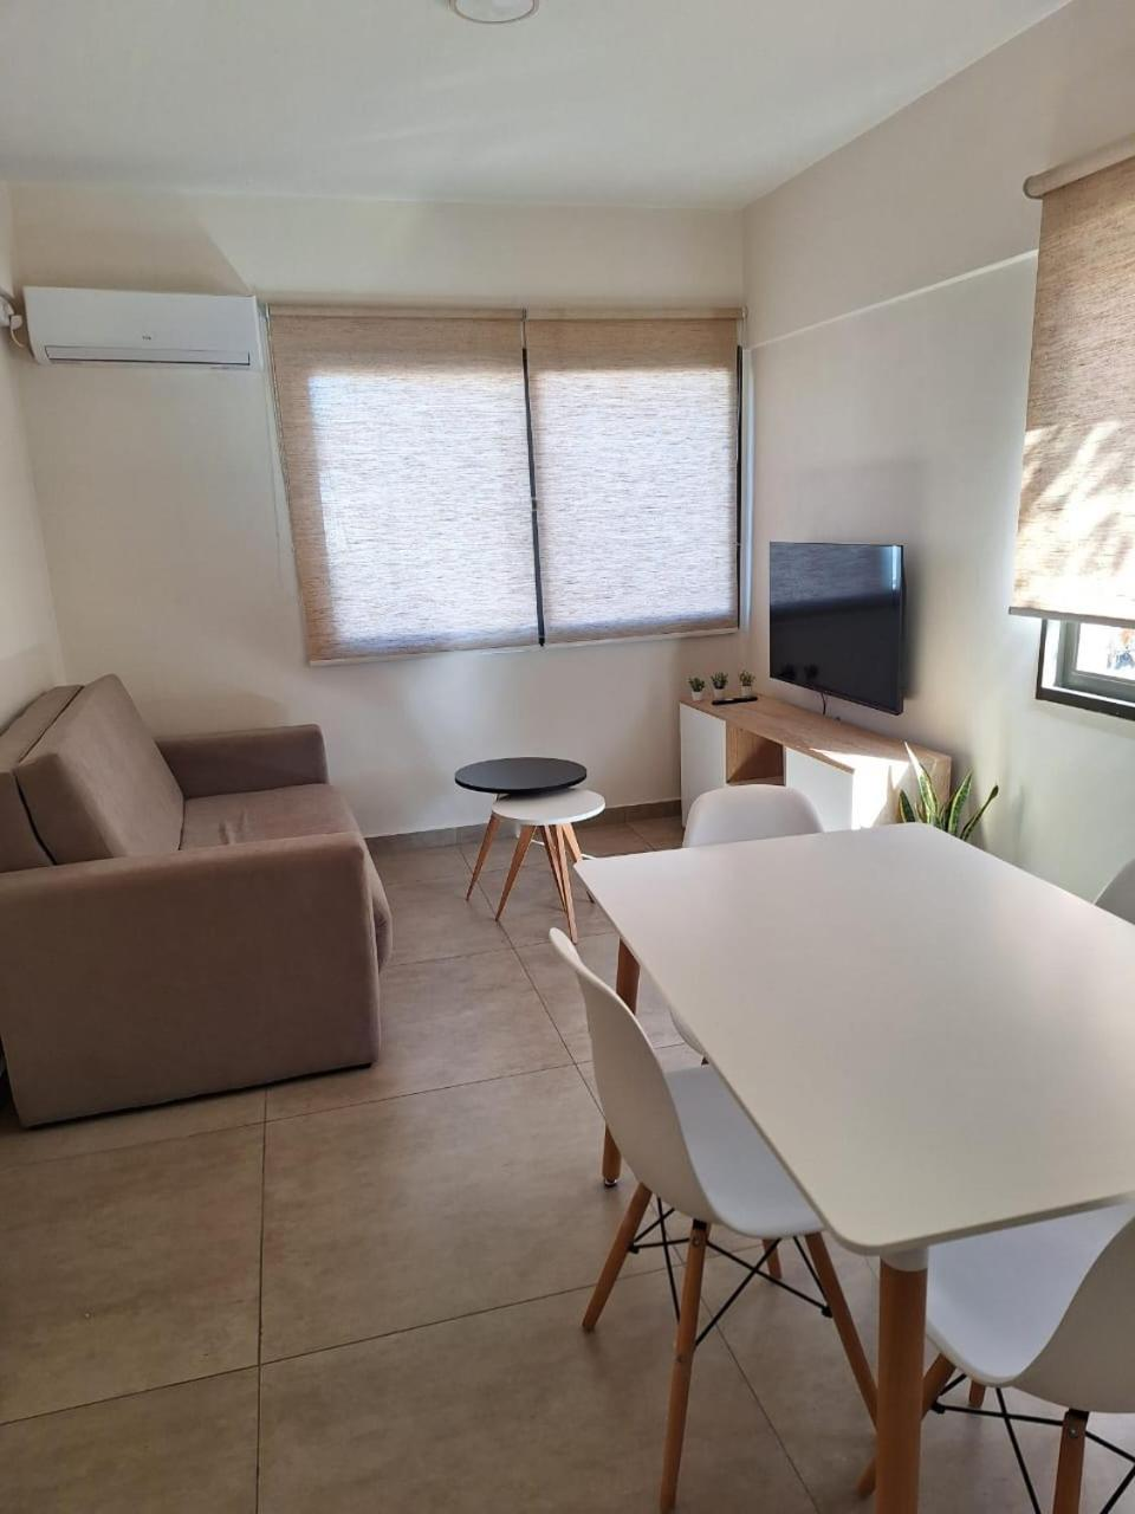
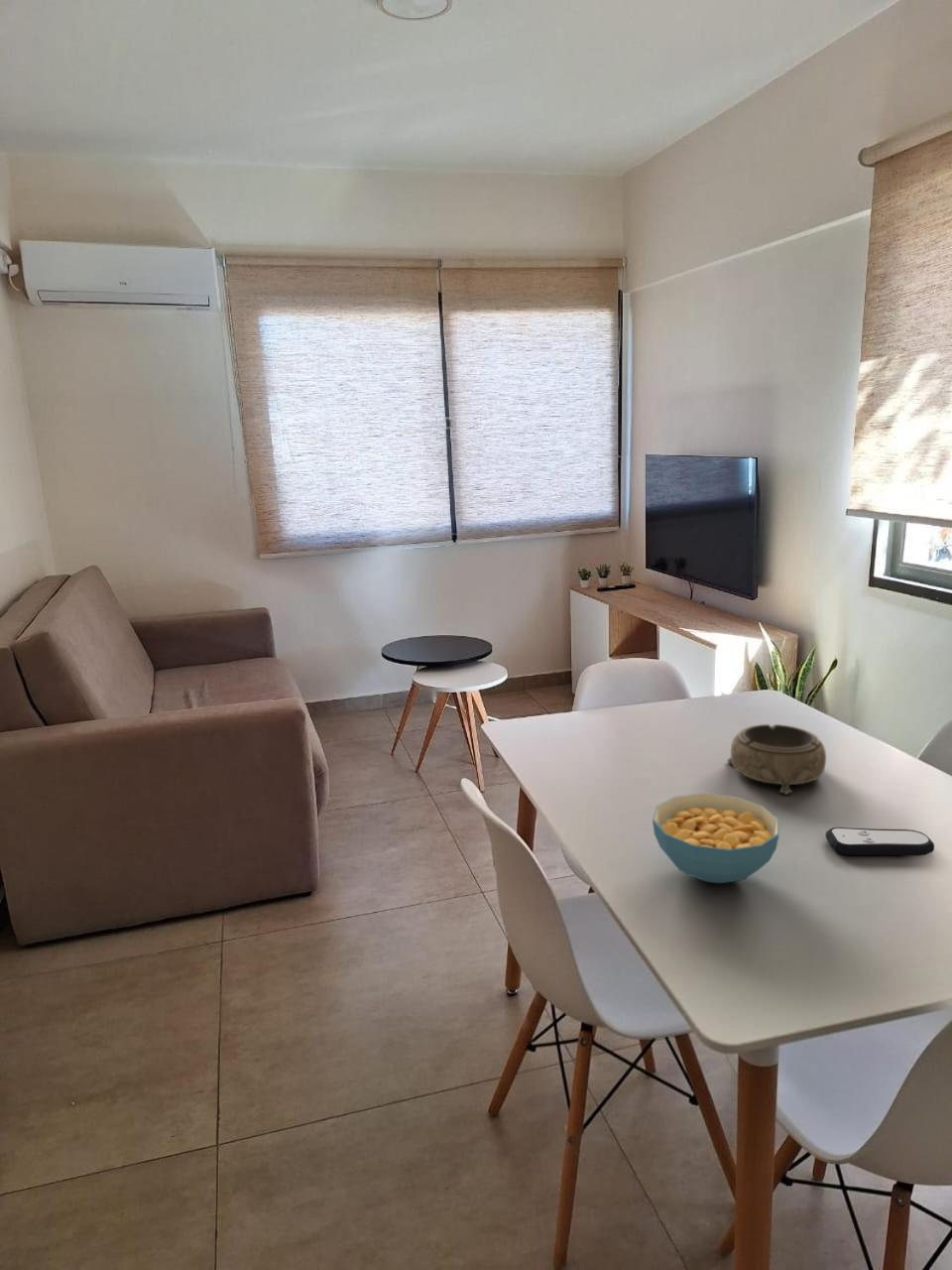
+ cereal bowl (714, 846)
+ decorative bowl (774, 753)
+ remote control (880, 840)
